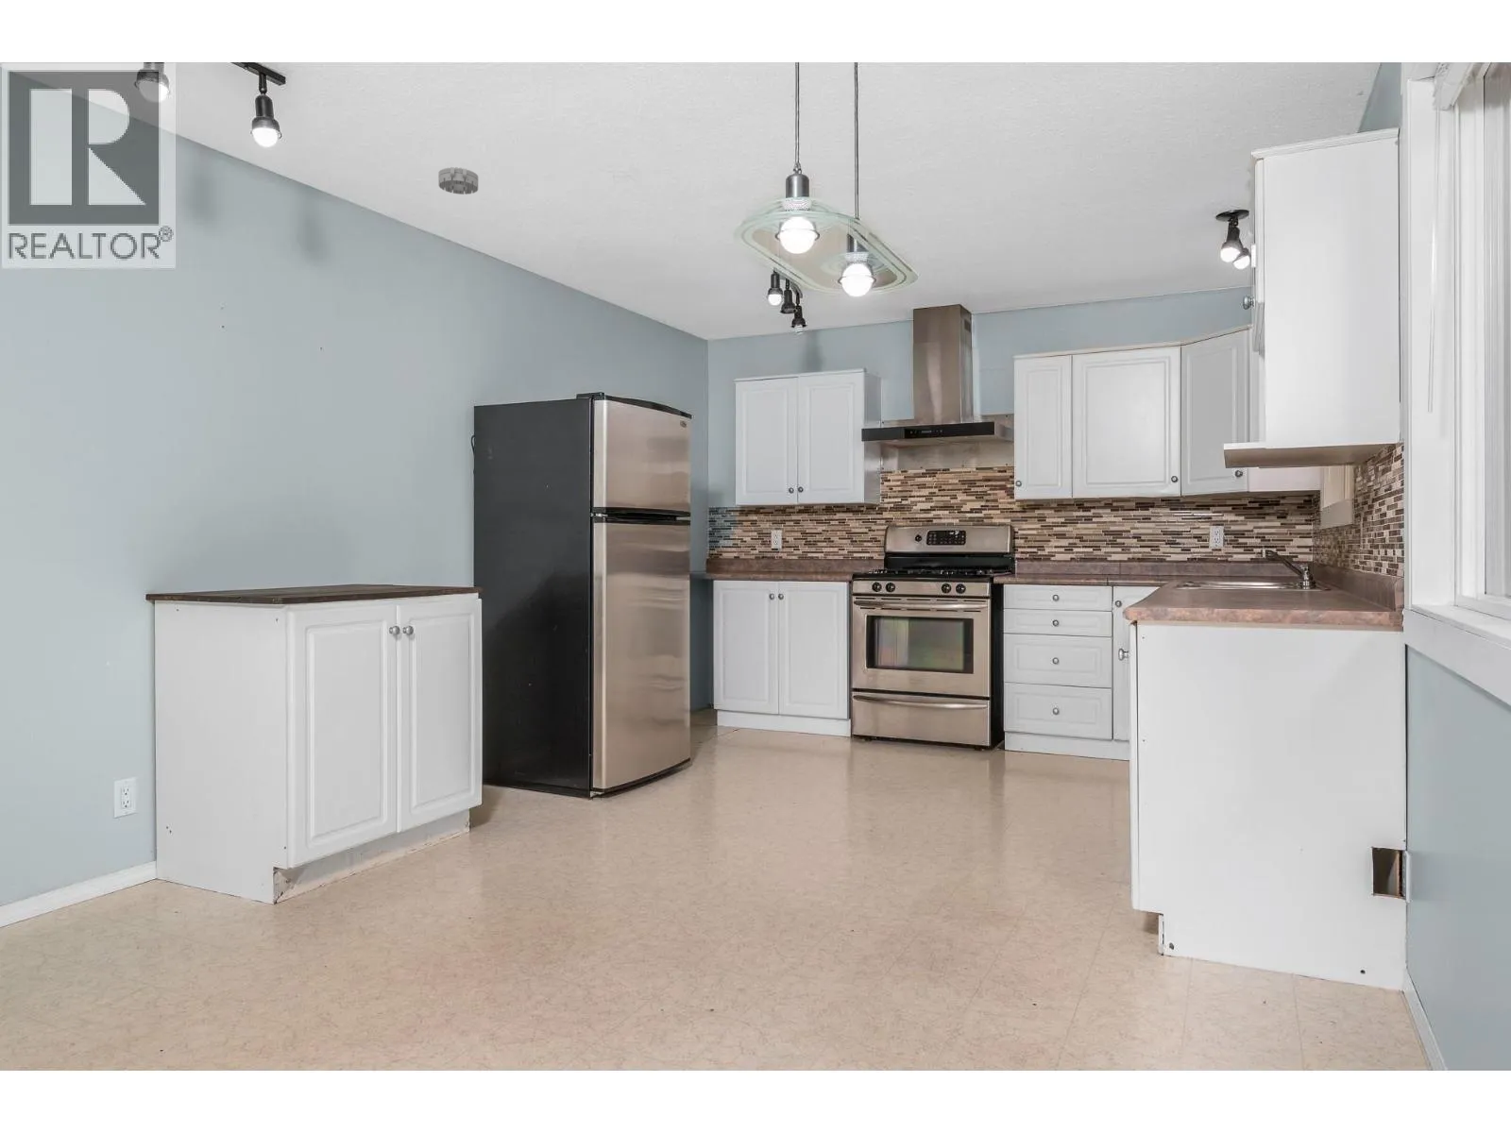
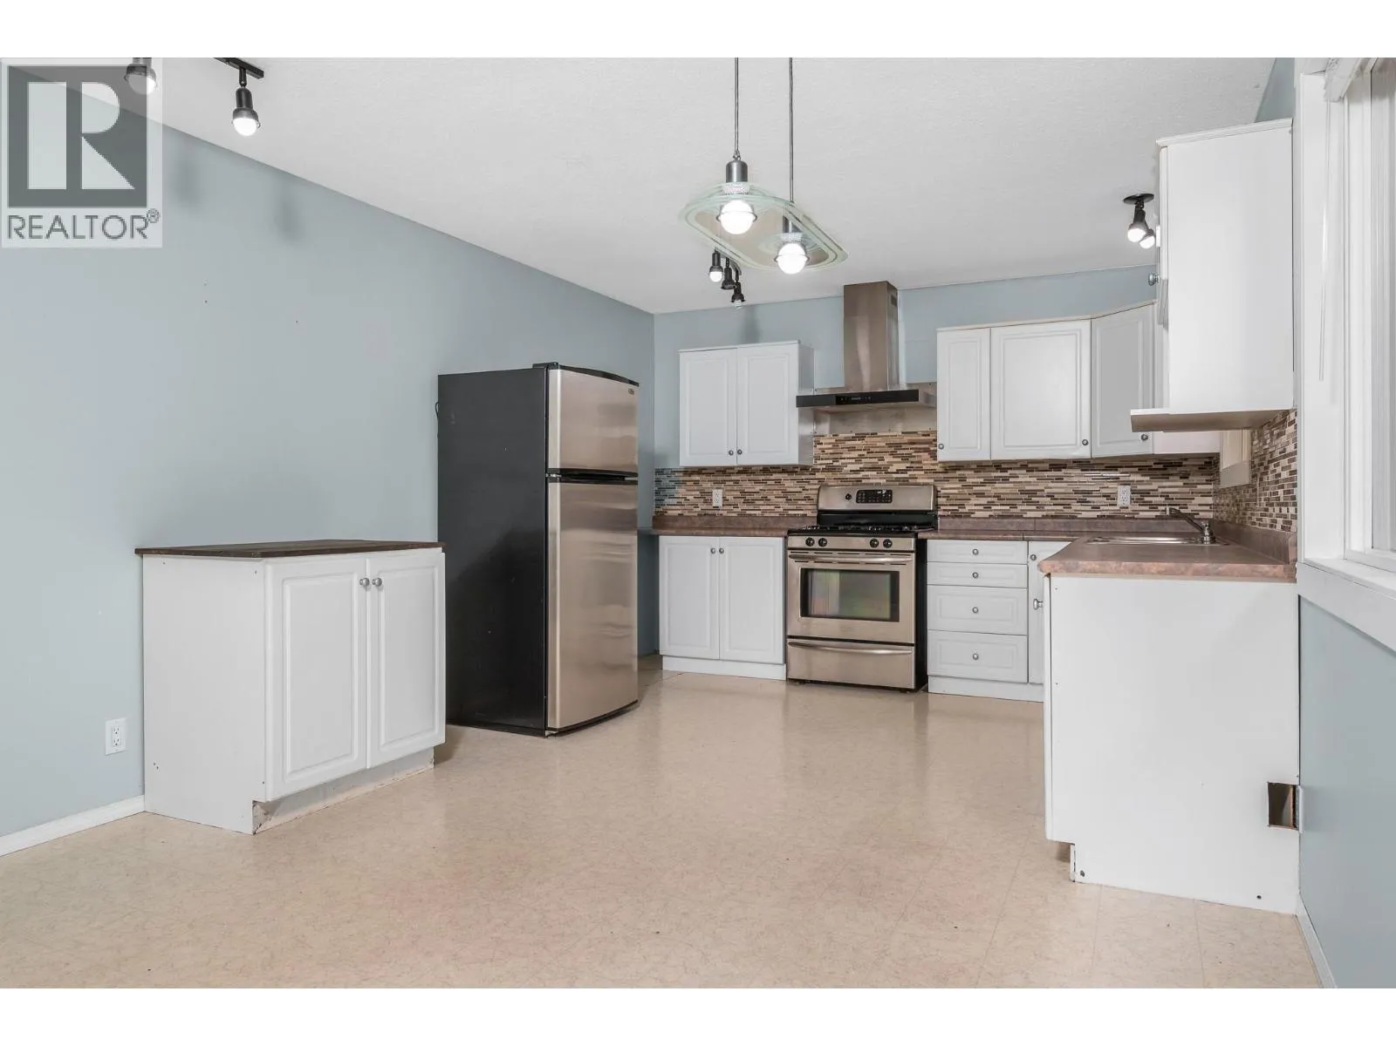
- smoke detector (458, 180)
